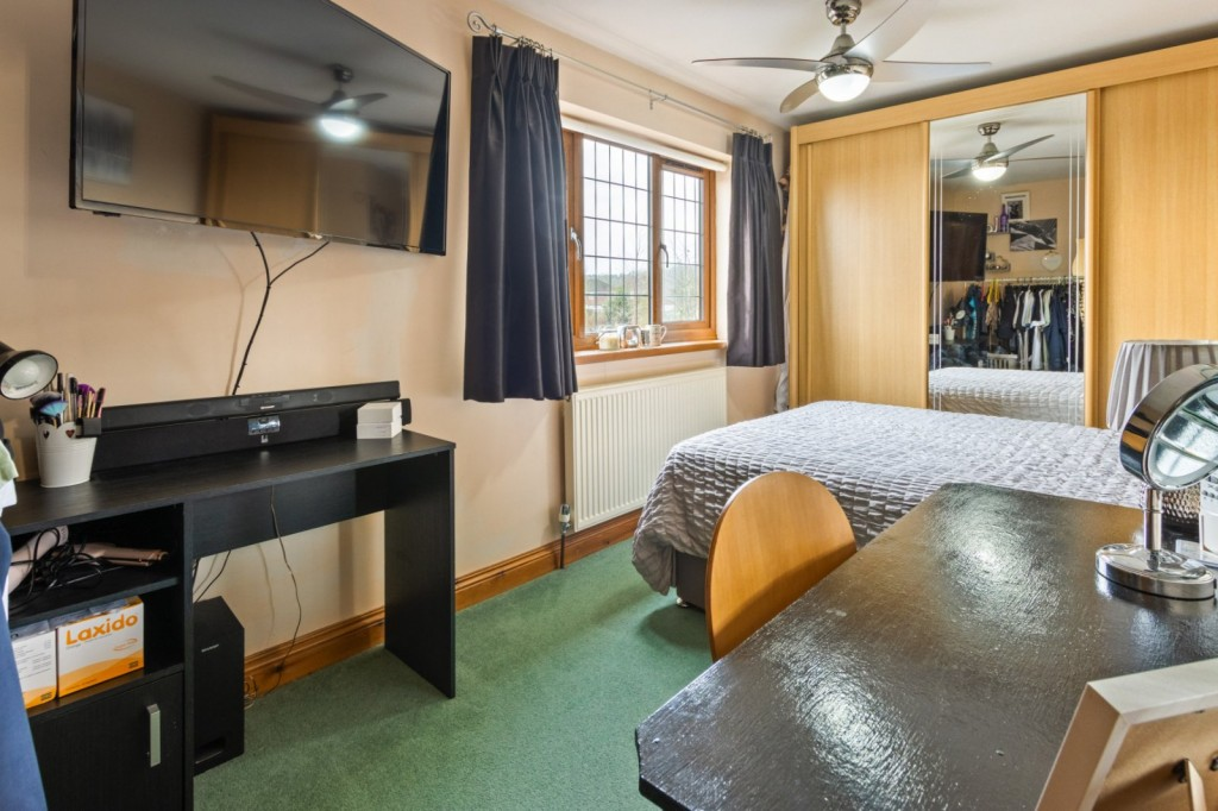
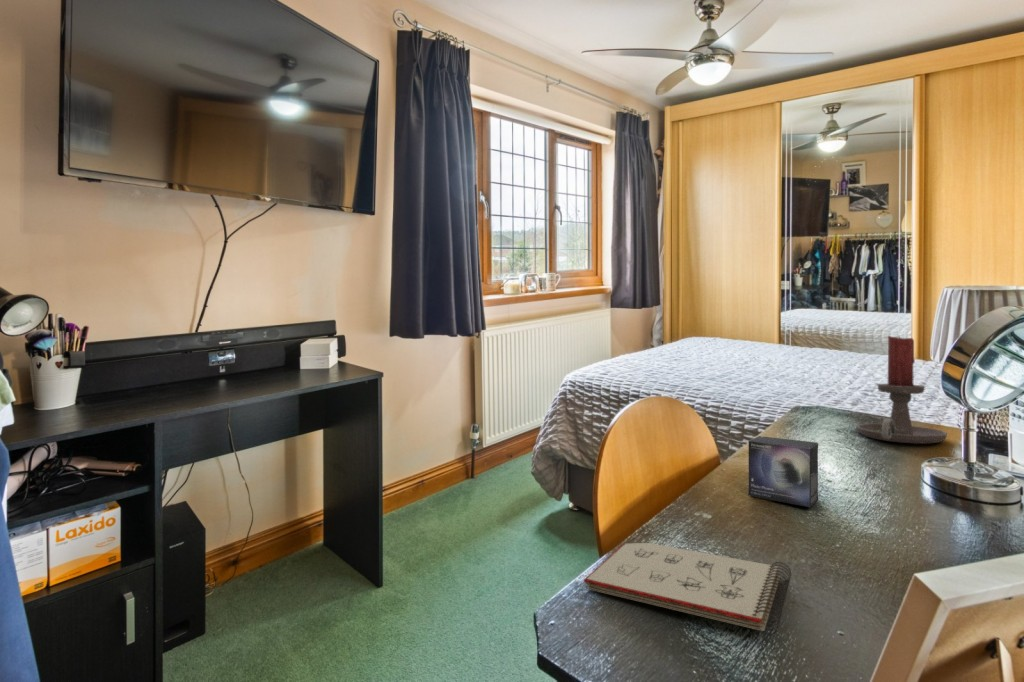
+ small box (782, 469)
+ notepad (687, 575)
+ candle holder (897, 387)
